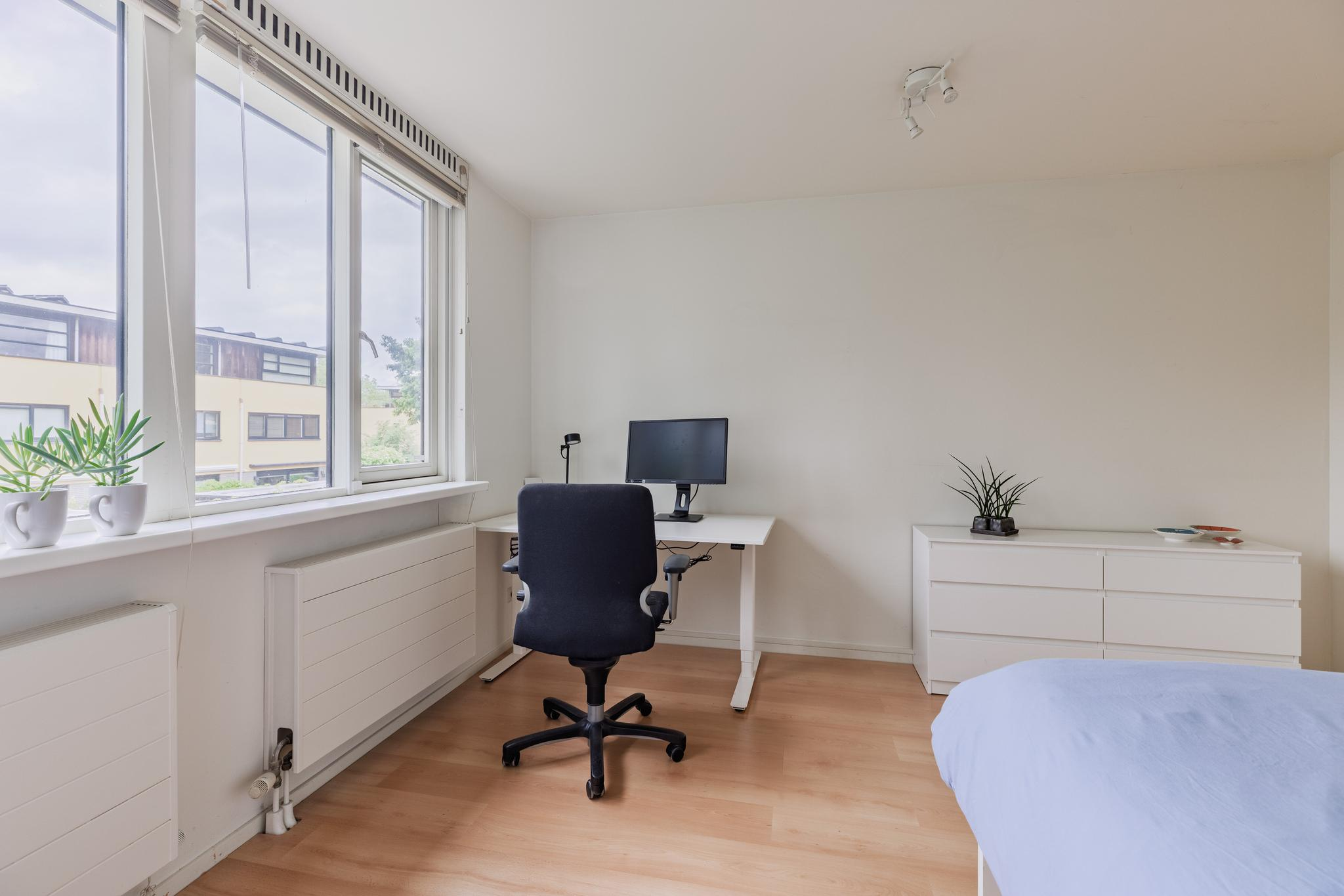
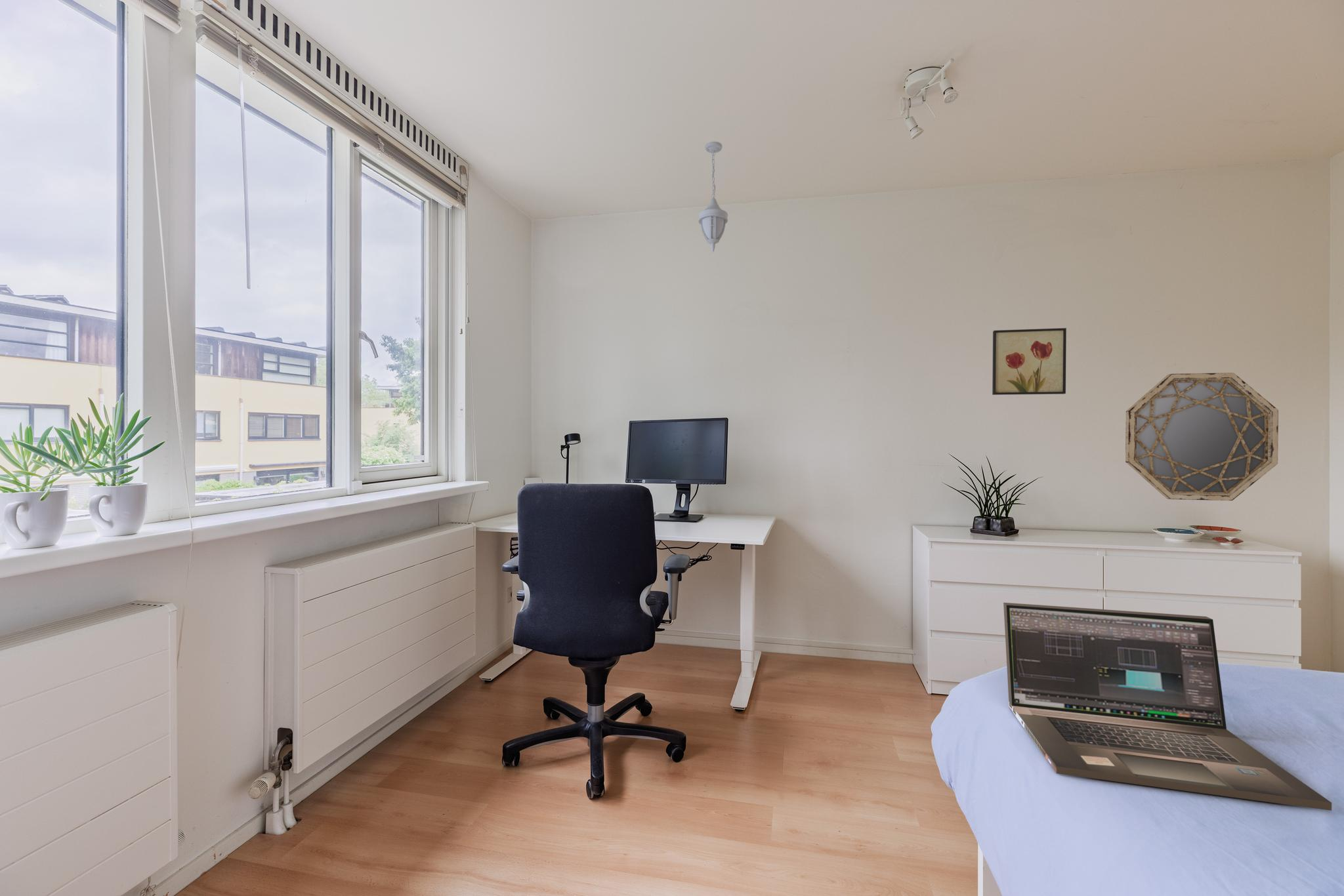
+ home mirror (1200, 436)
+ laptop (1138, 687)
+ wall art (1028, 362)
+ pendant light (713, 199)
